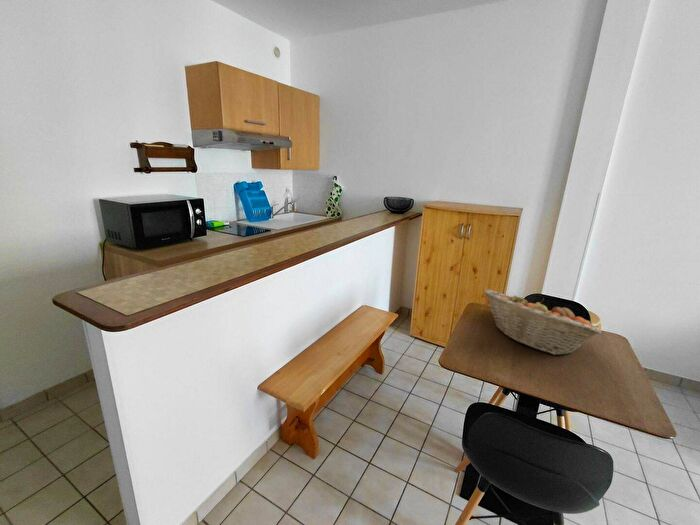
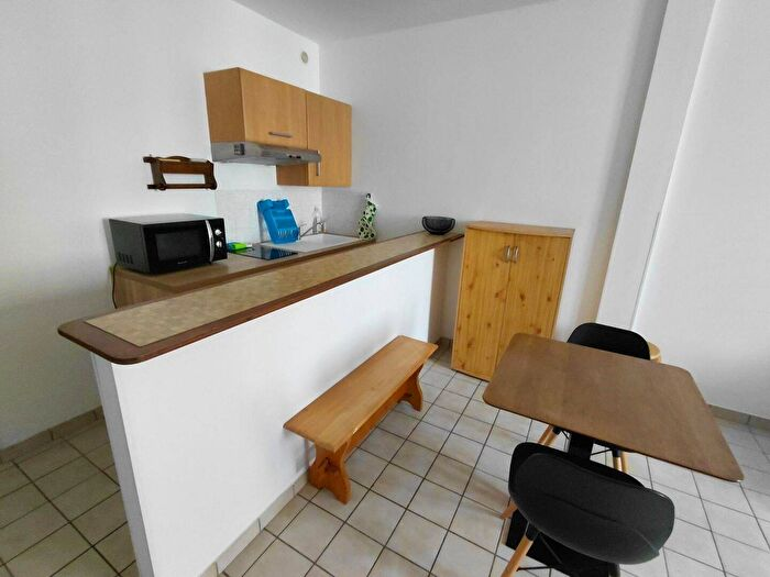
- fruit basket (535, 316)
